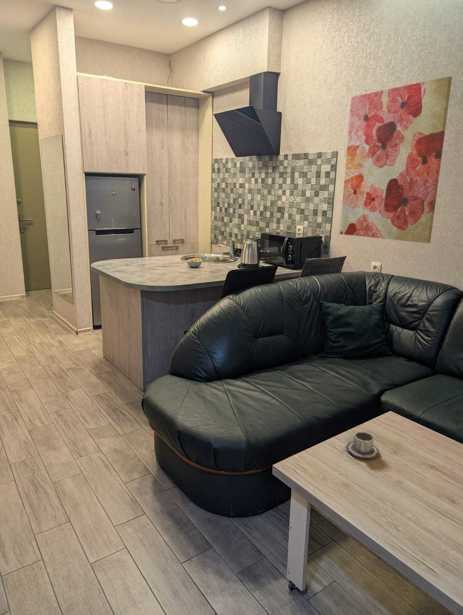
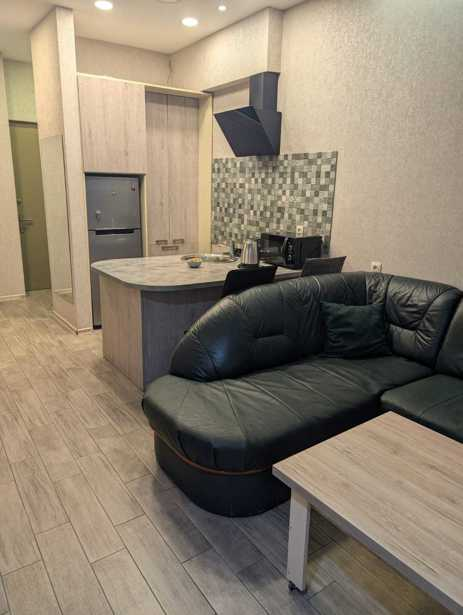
- wall art (388, 166)
- cup (363, 443)
